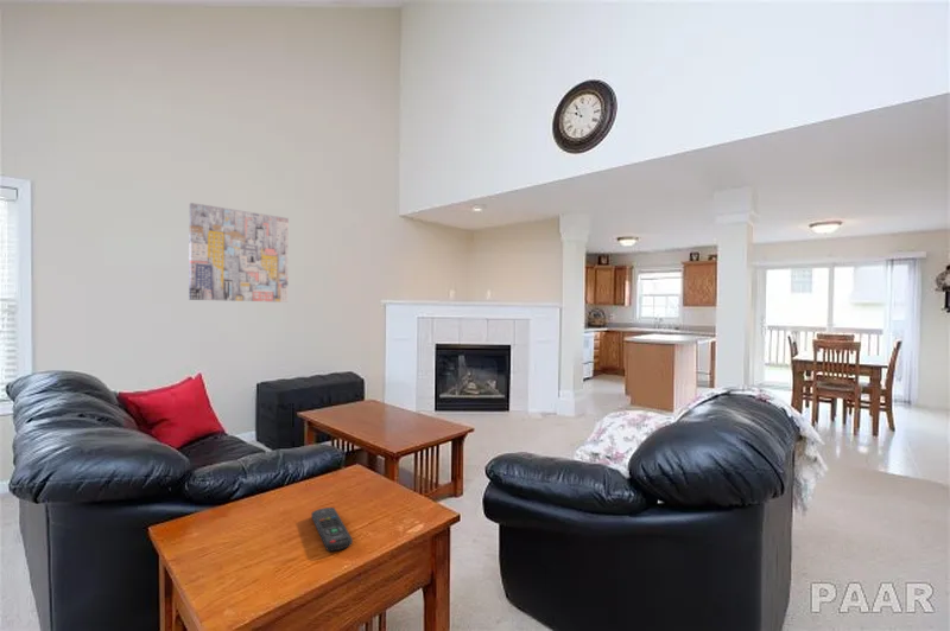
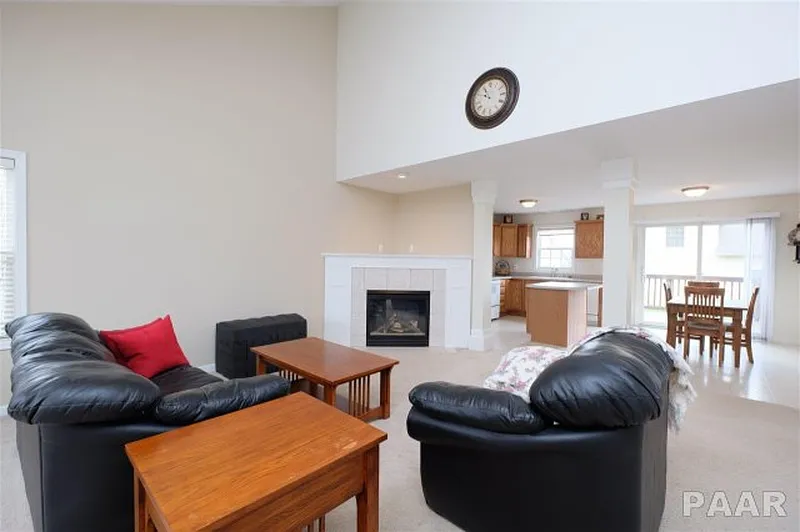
- remote control (330, 527)
- wall art (241, 255)
